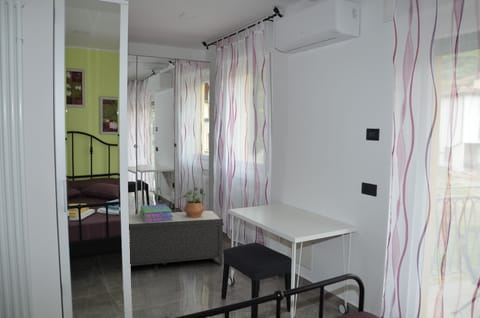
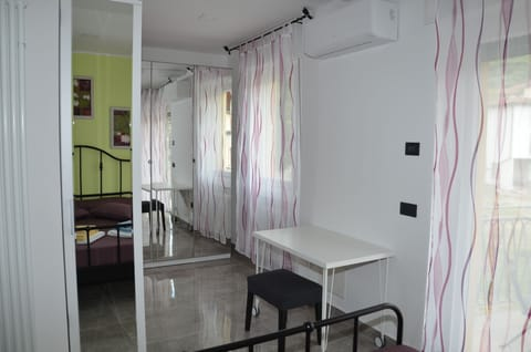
- bench (165, 240)
- stack of books (155, 212)
- potted plant (191, 202)
